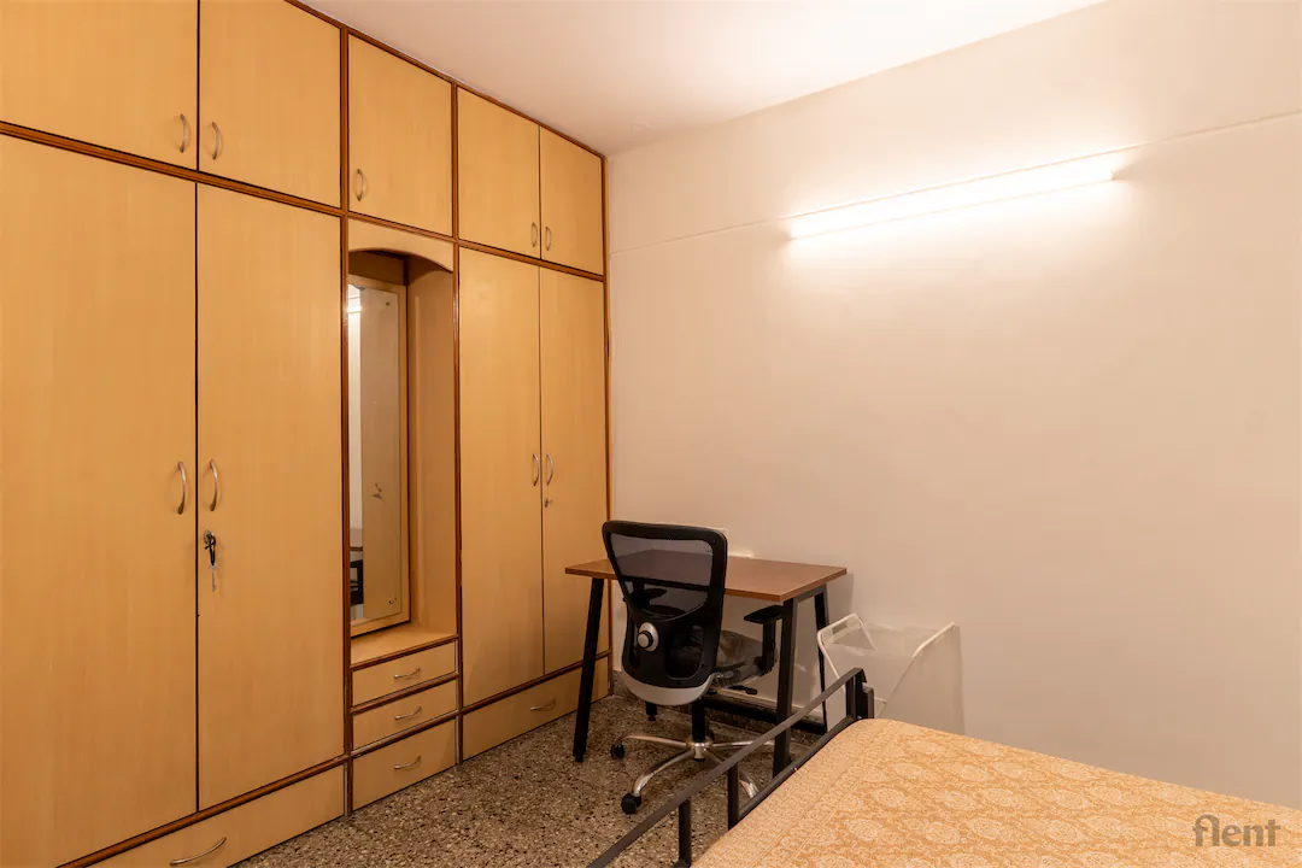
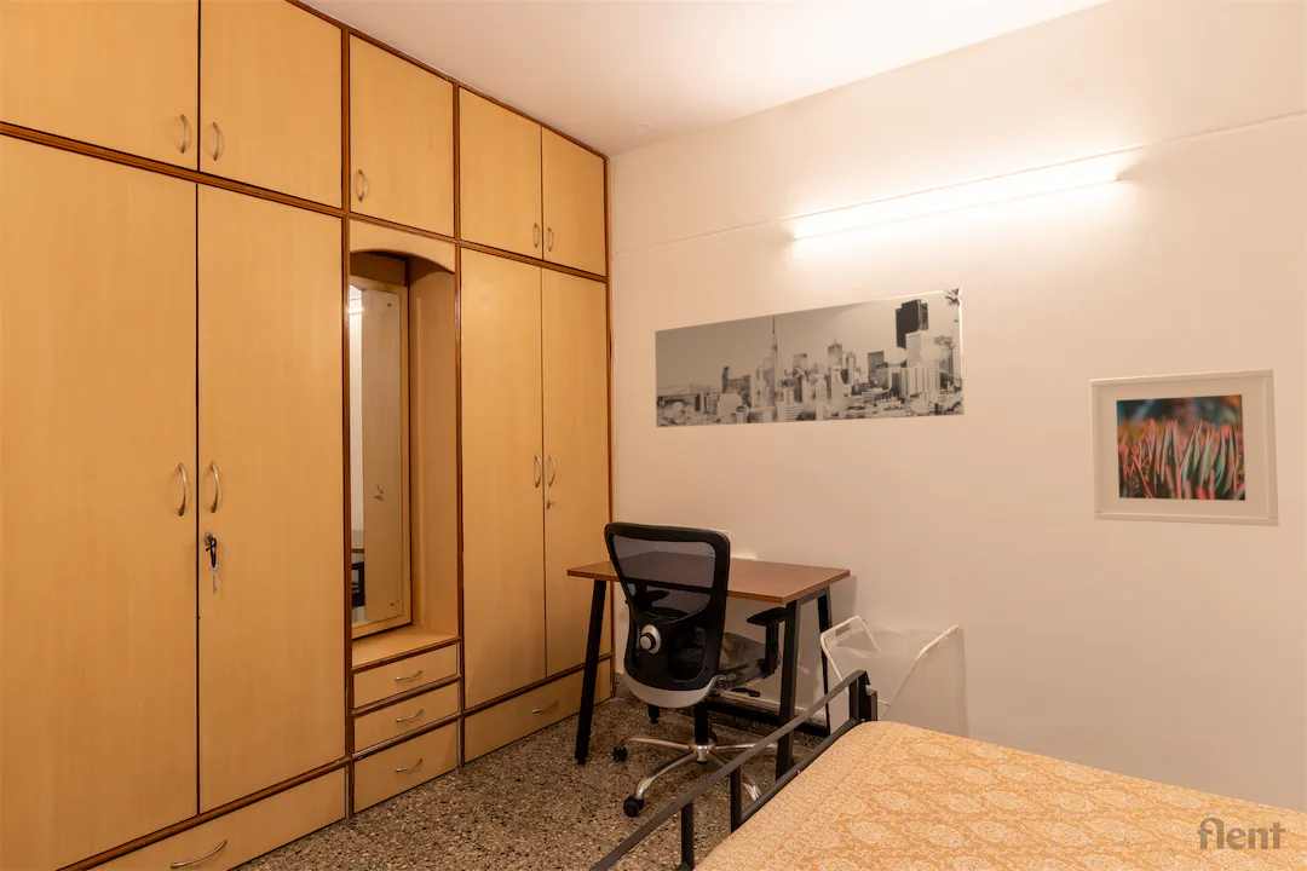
+ wall art (788, 367)
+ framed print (1178, 448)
